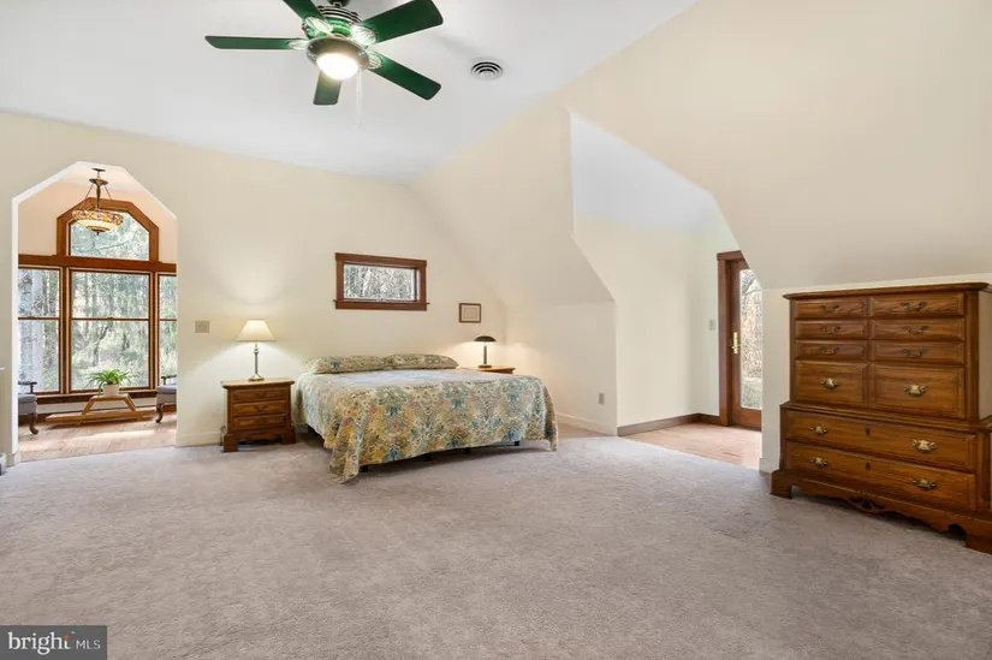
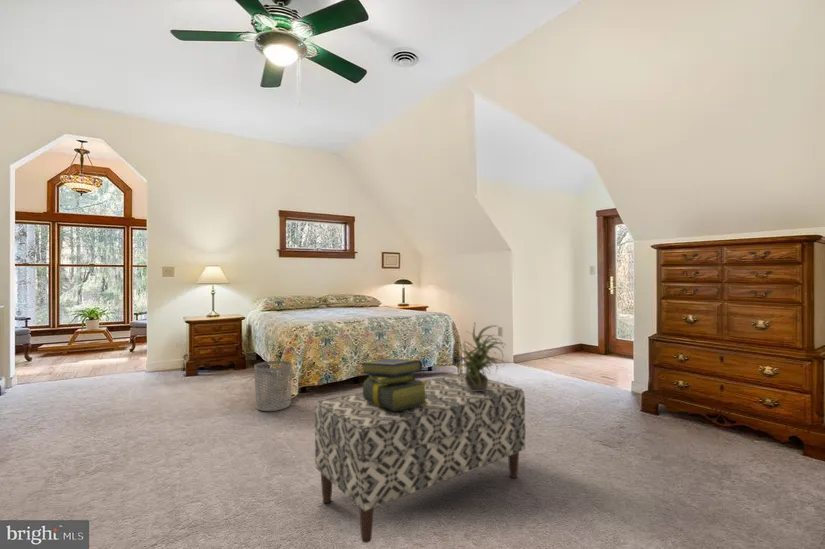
+ bench (425, 441)
+ stack of books (391, 380)
+ waste bin (273, 385)
+ potted plant (481, 357)
